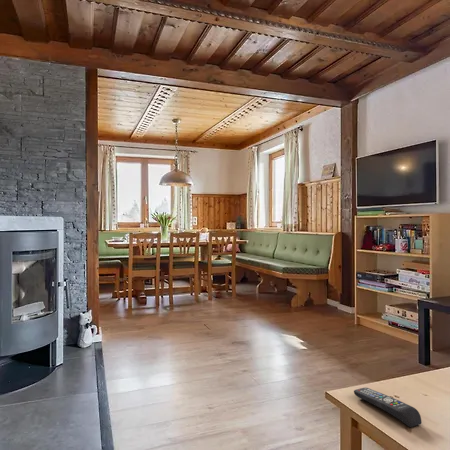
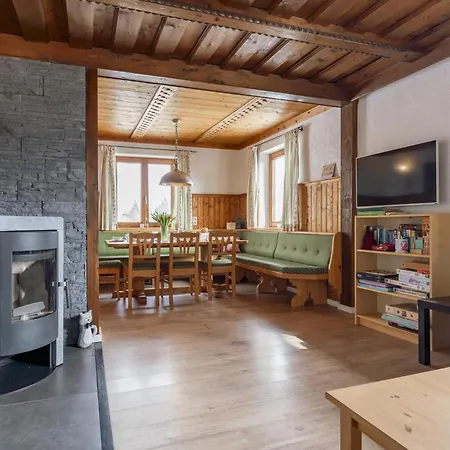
- remote control (385, 403)
